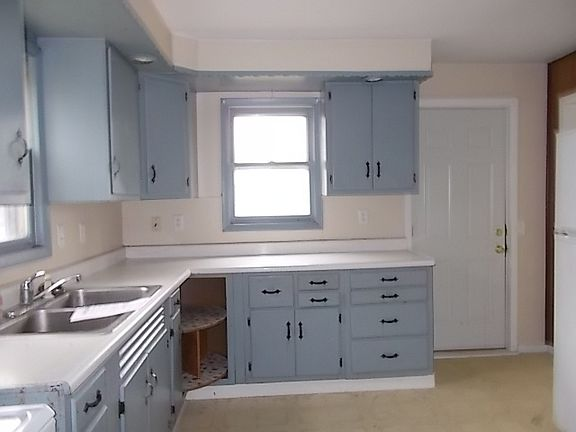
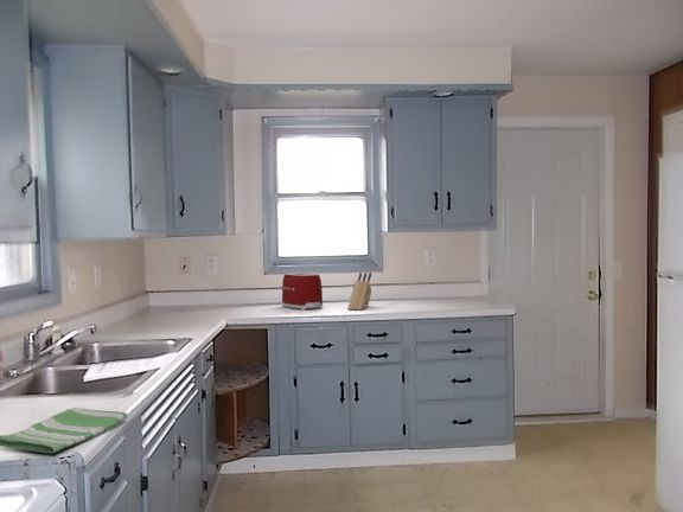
+ toaster (301, 289)
+ dish towel (65, 428)
+ knife block (360, 289)
